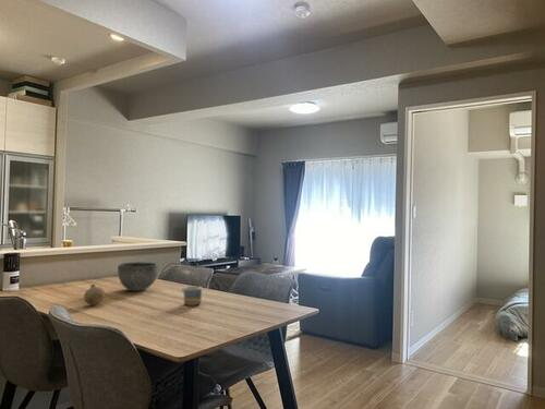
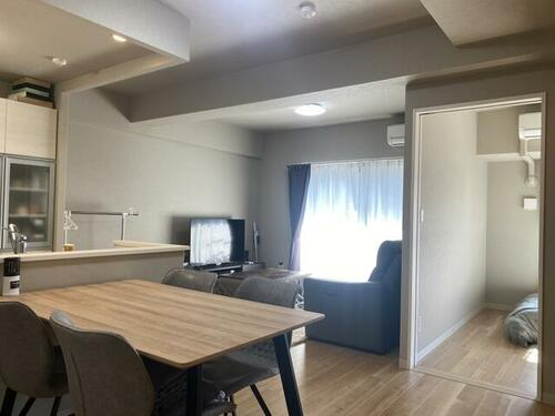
- fruit (94, 294)
- mug (190, 294)
- bowl (137, 276)
